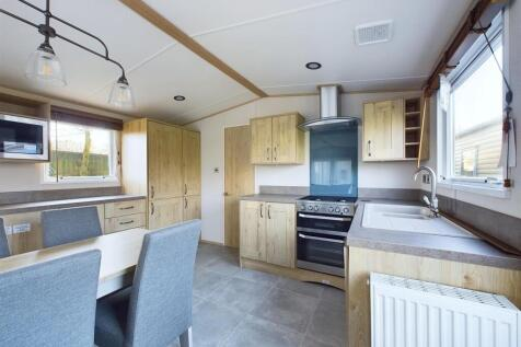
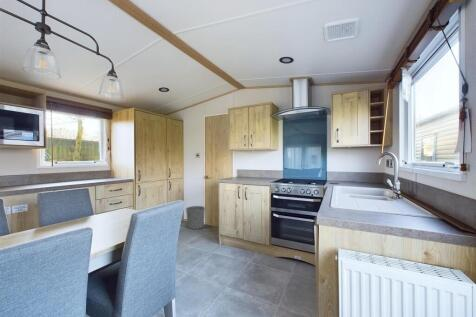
+ waste bin (195, 217)
